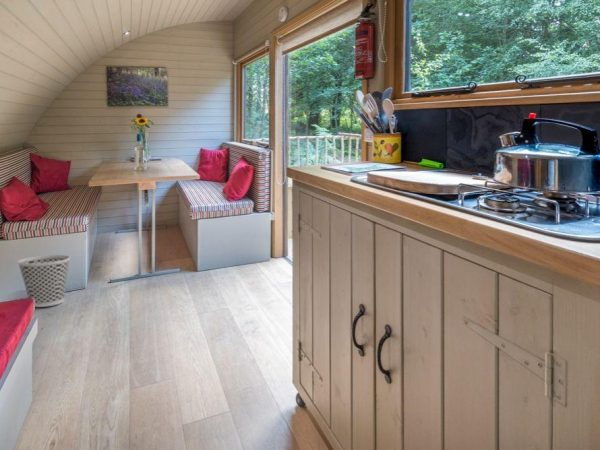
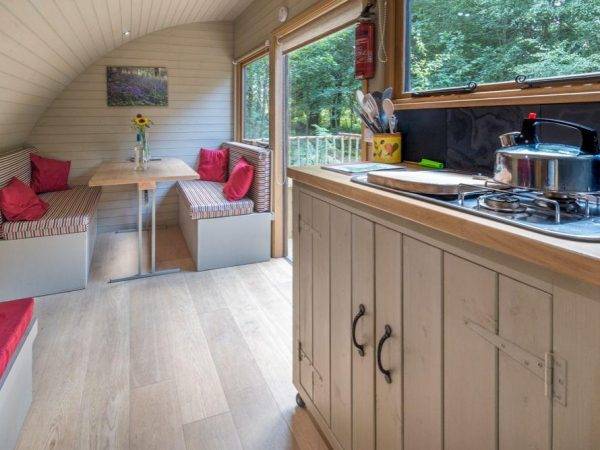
- wastebasket (45, 280)
